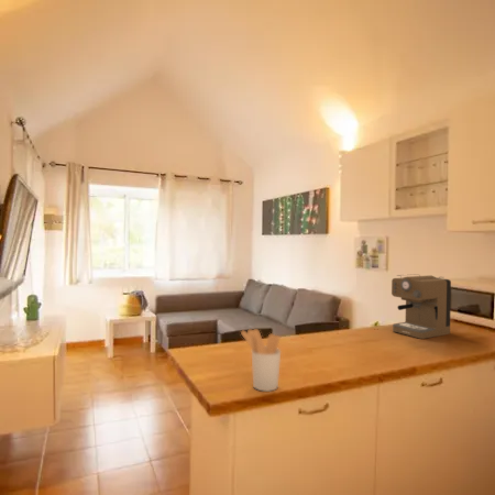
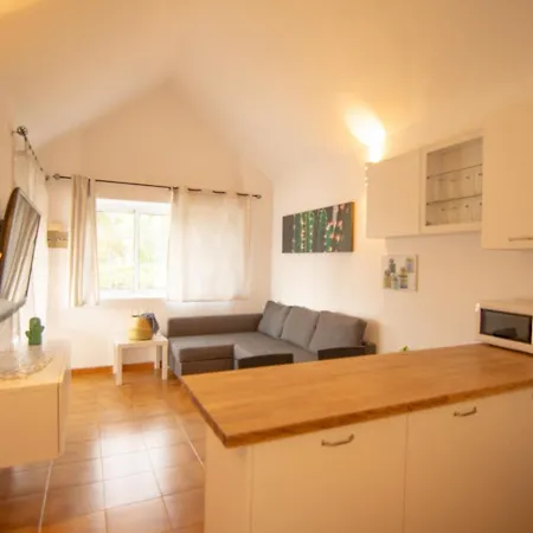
- utensil holder (260, 358)
- coffee maker (421, 305)
